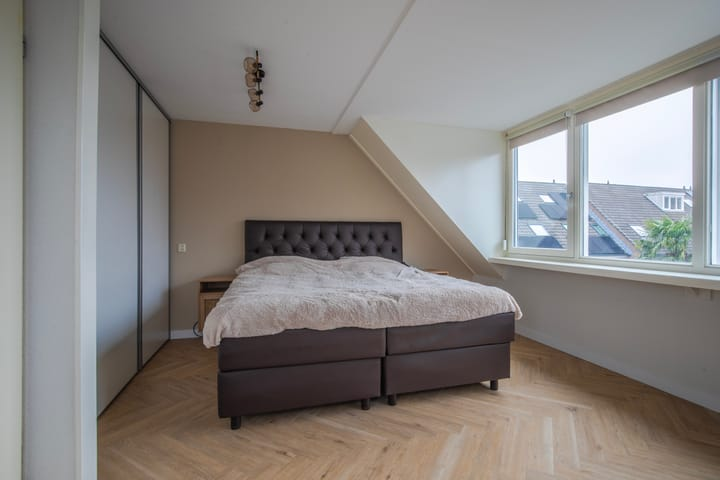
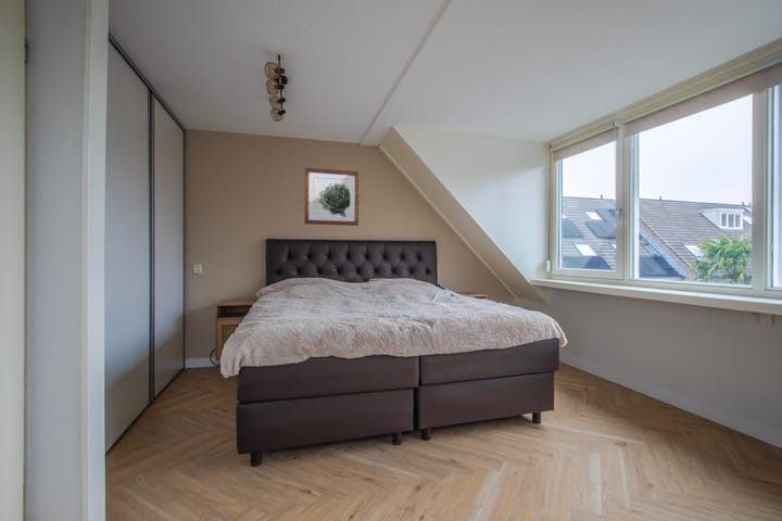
+ wall art (331, 196)
